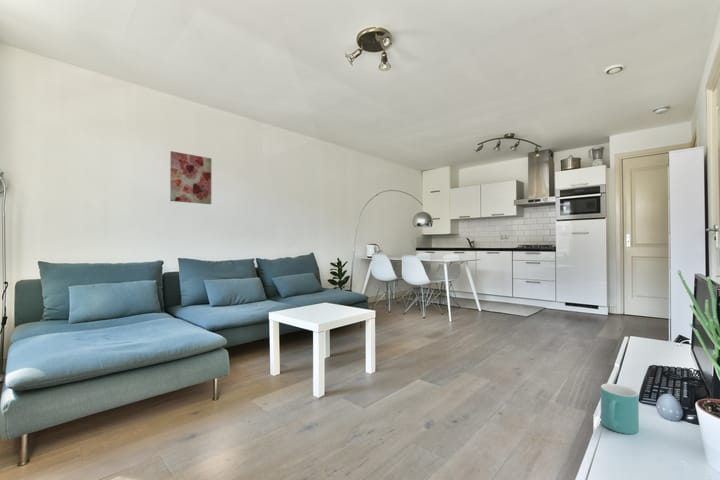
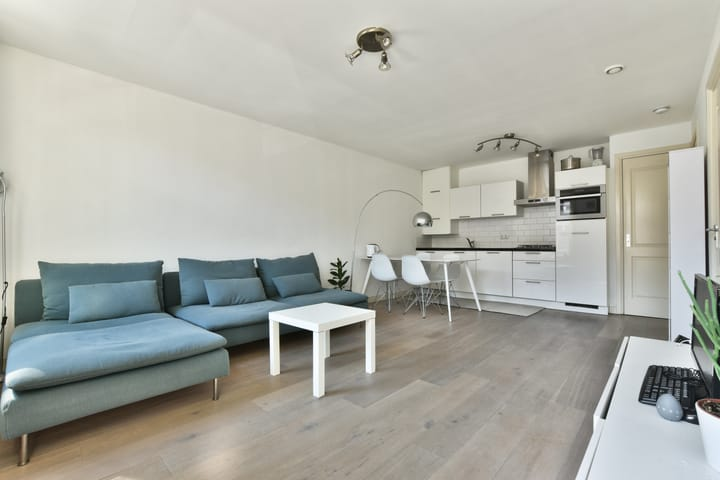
- mug (617, 409)
- wall art (191, 178)
